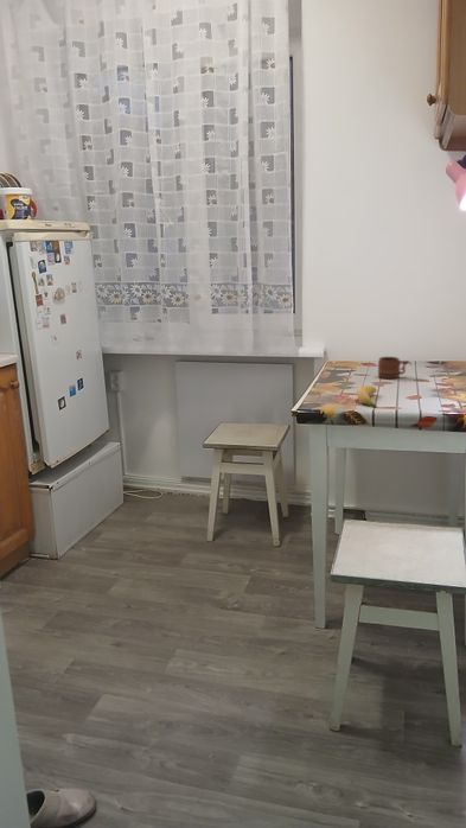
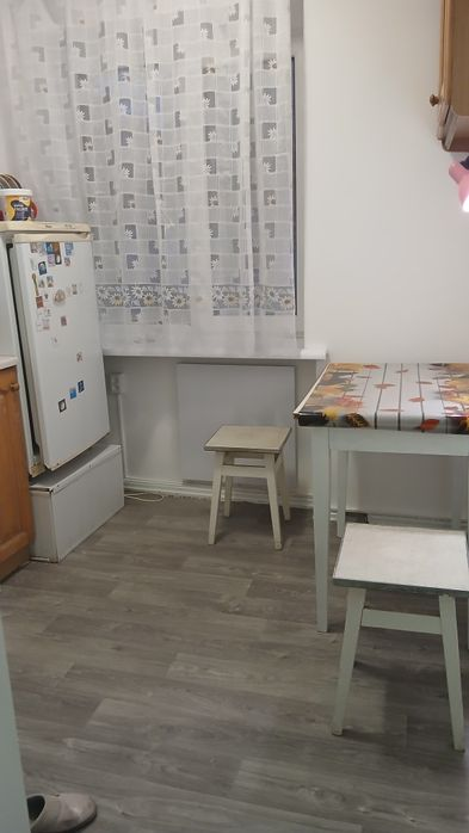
- banana (369, 394)
- mug (394, 368)
